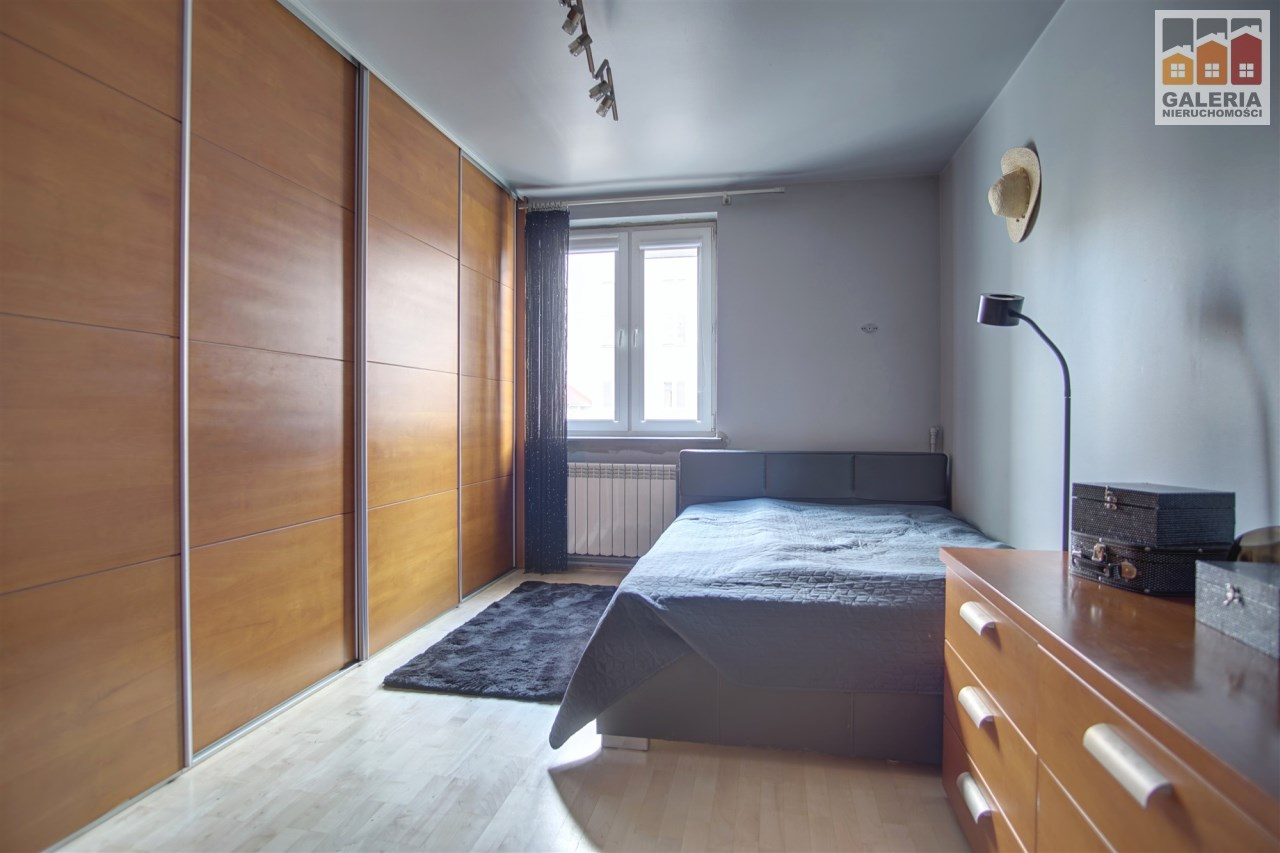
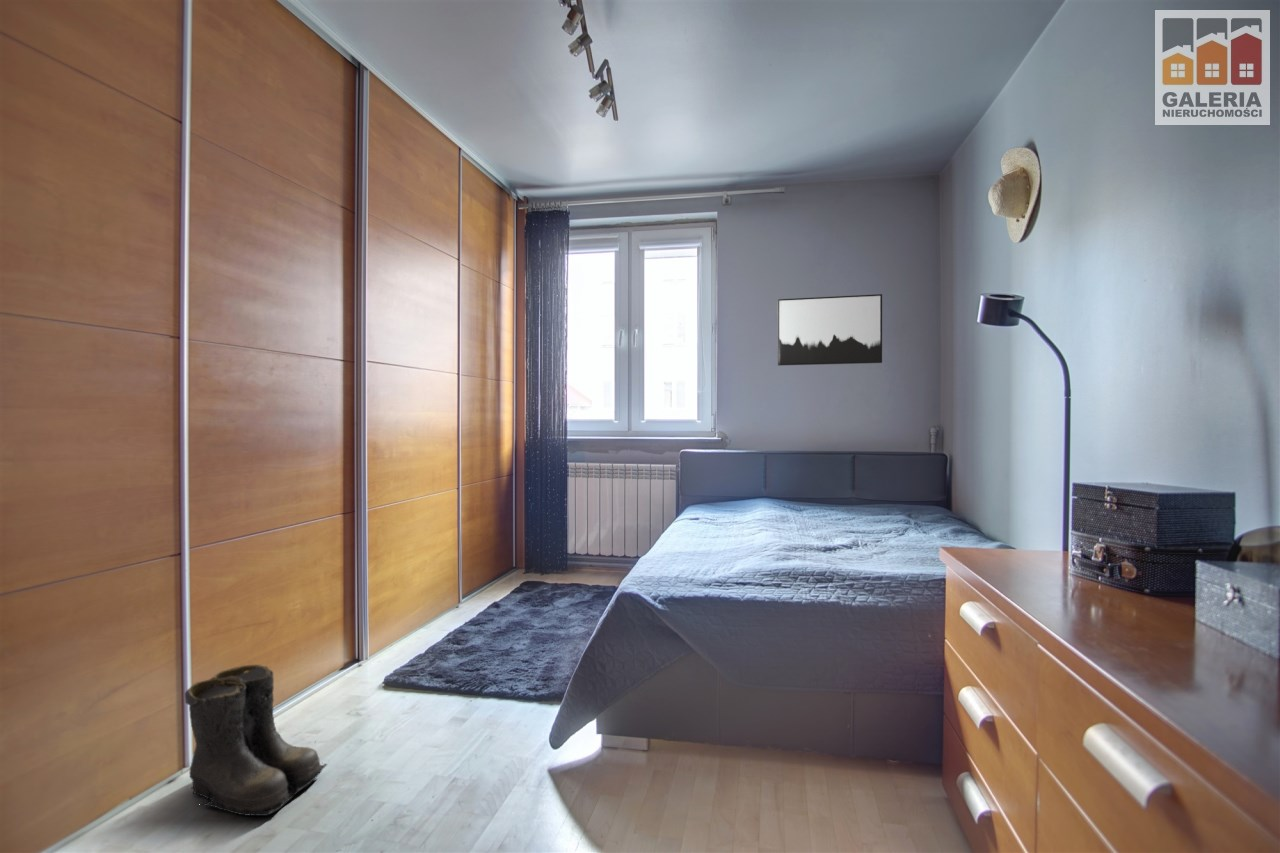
+ boots (253, 733)
+ wall art (828, 330)
